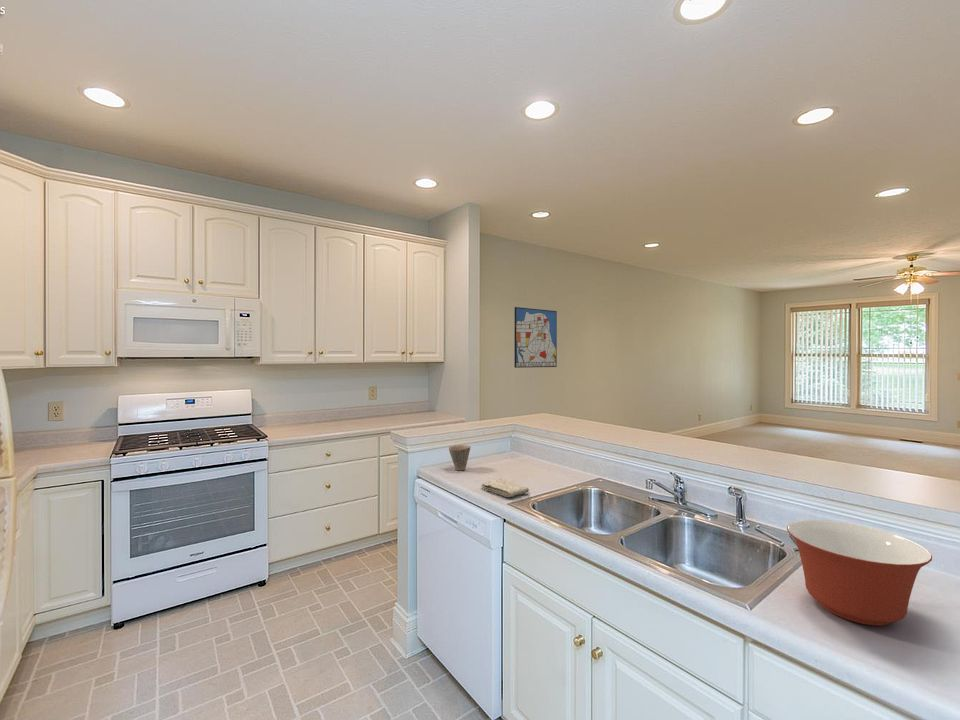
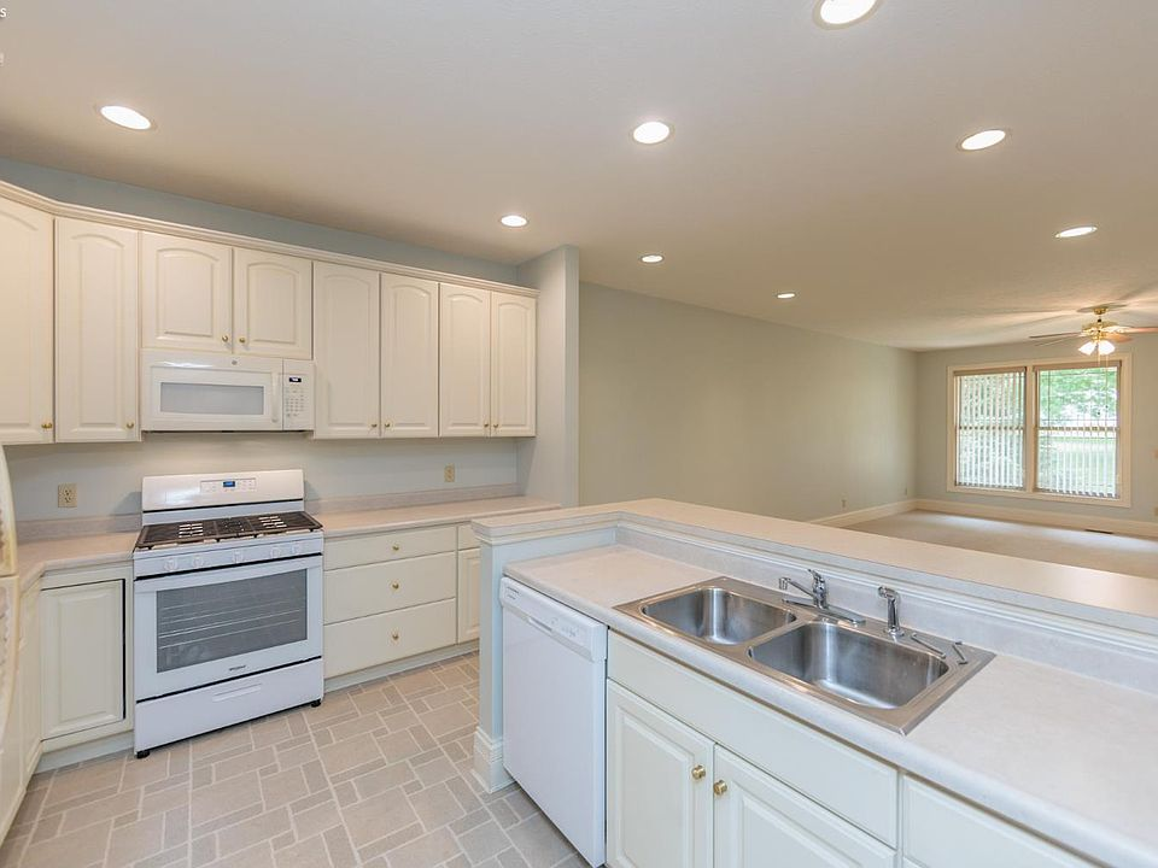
- wall art (536, 338)
- cup (459, 457)
- washcloth (504, 487)
- mixing bowl (853, 574)
